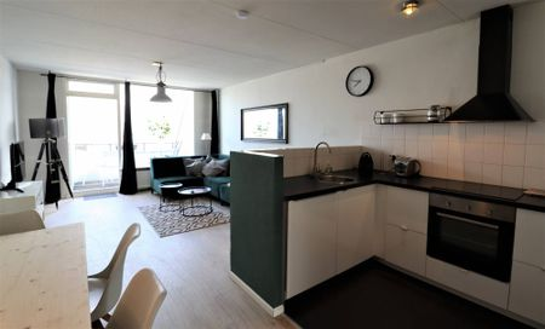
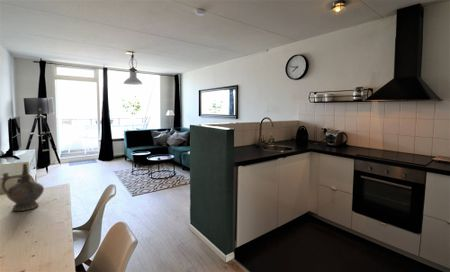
+ ceremonial vessel (23, 186)
